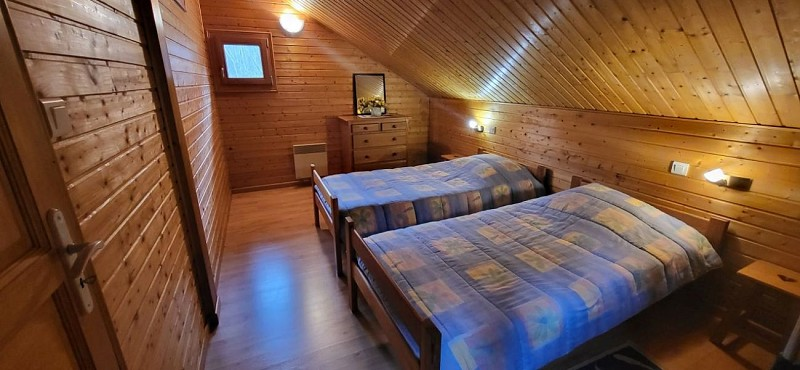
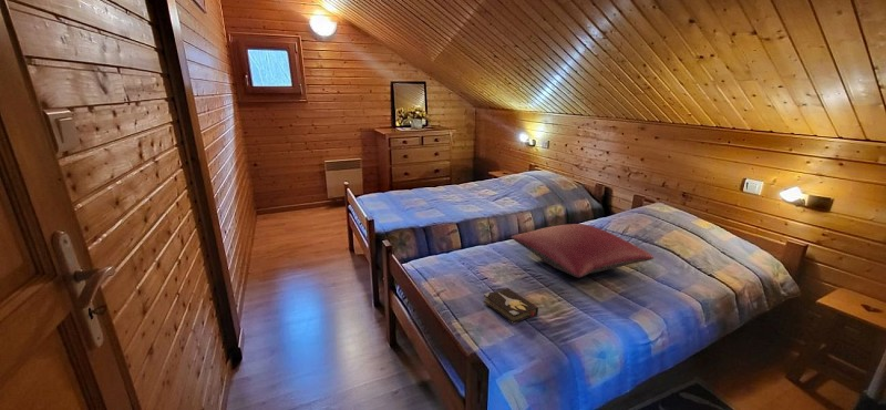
+ pillow (577, 246)
+ hardback book (509, 304)
